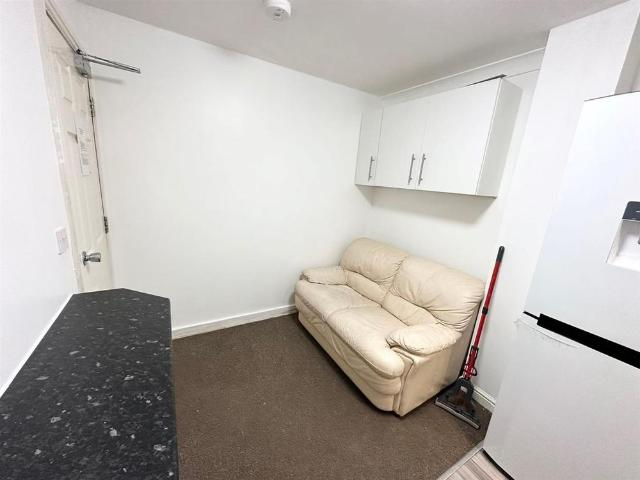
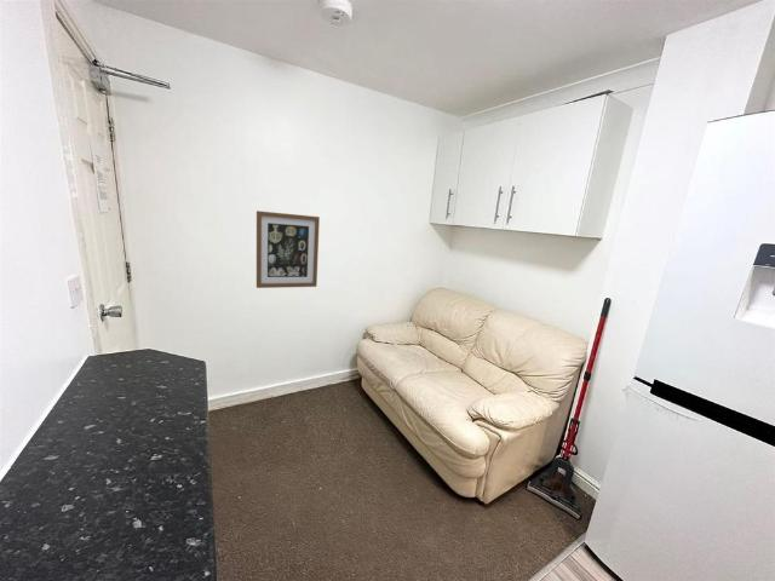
+ wall art (288, 251)
